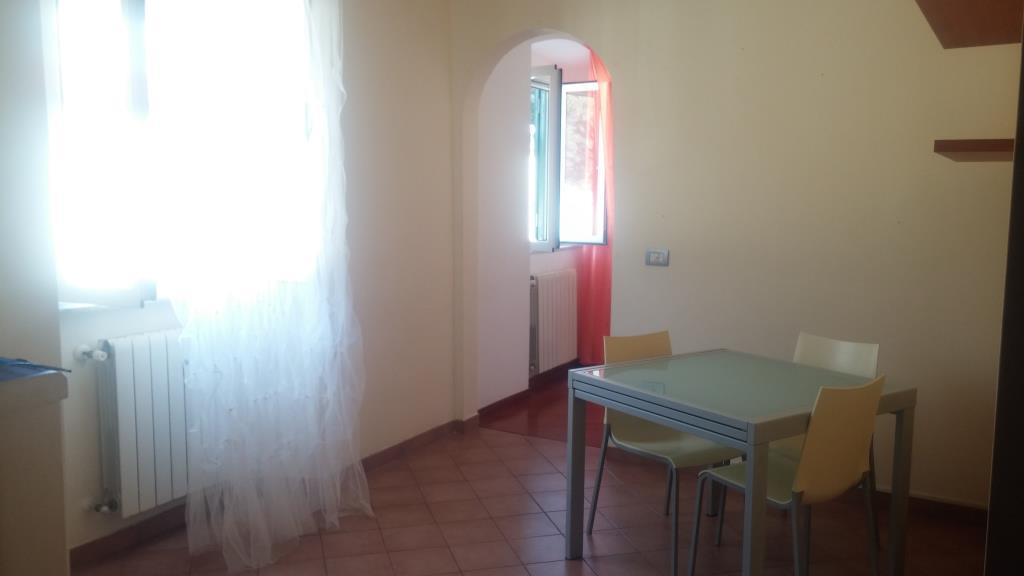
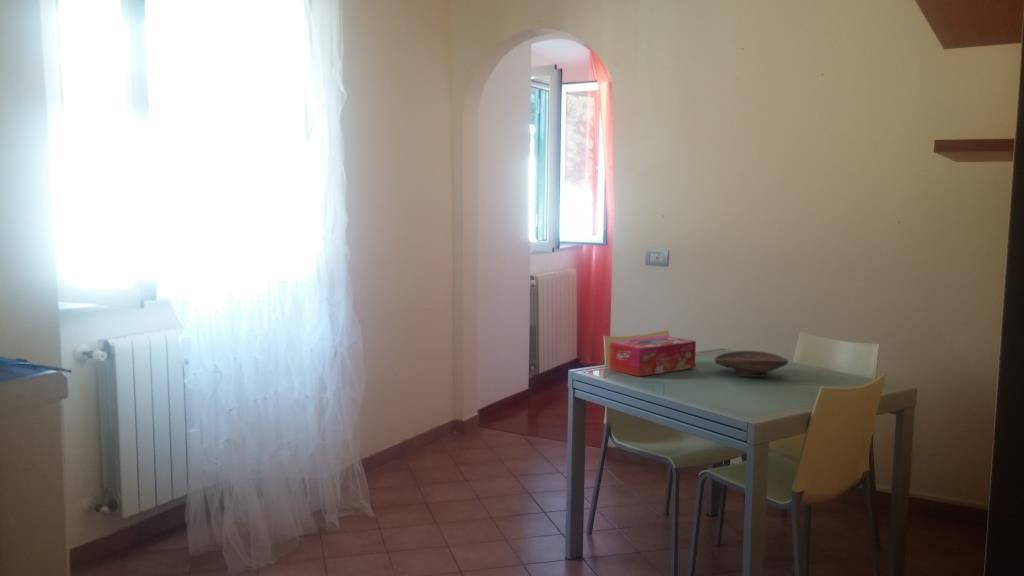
+ decorative bowl (750, 364)
+ tissue box (652, 355)
